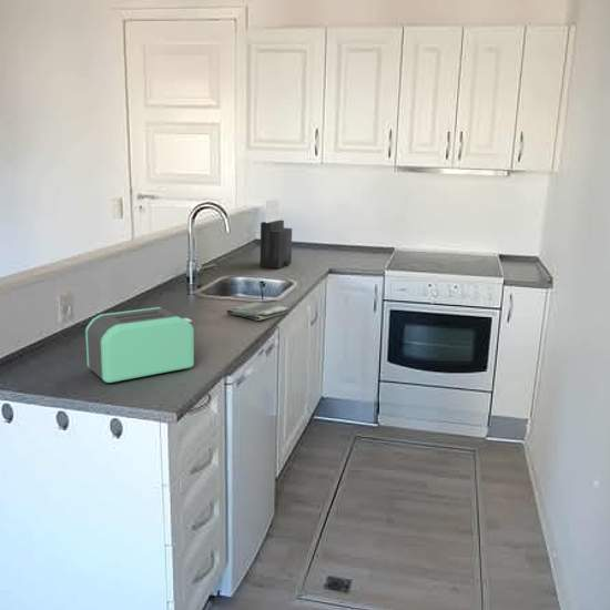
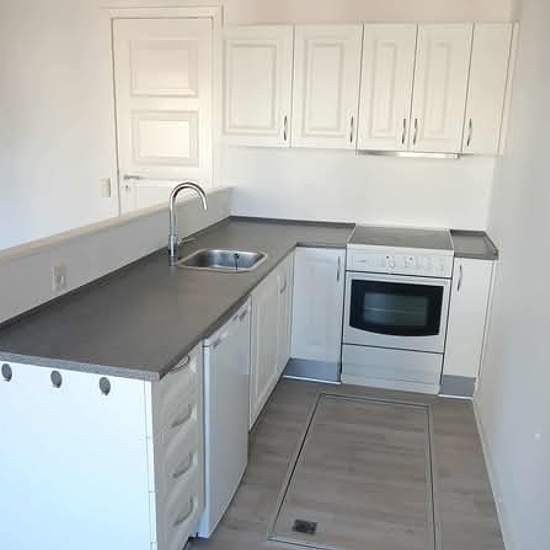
- dish towel (257, 309)
- knife block (278, 232)
- toaster (140, 343)
